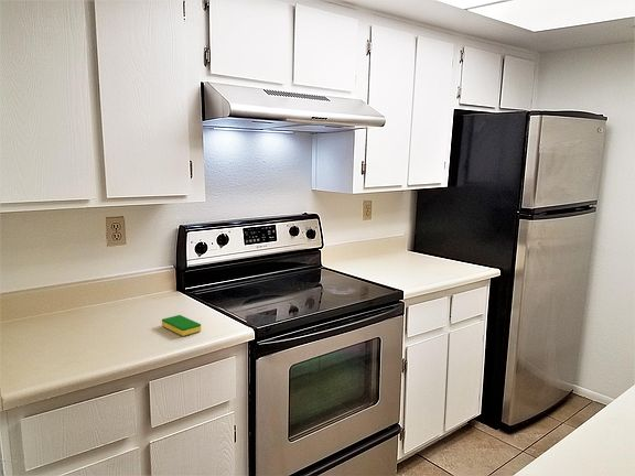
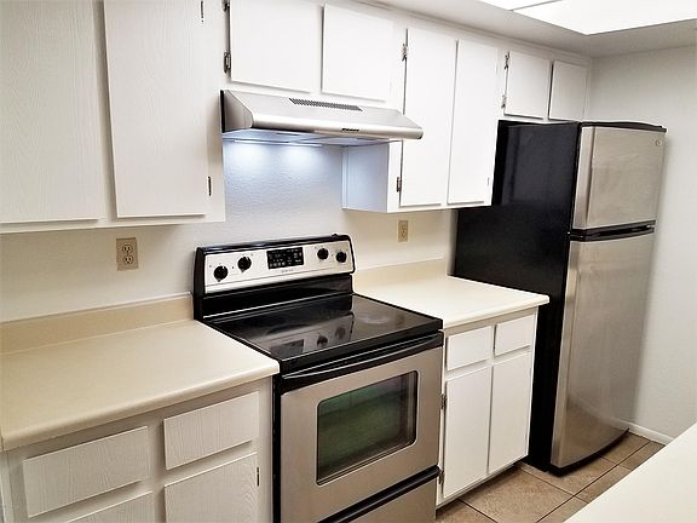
- dish sponge (181, 324)
